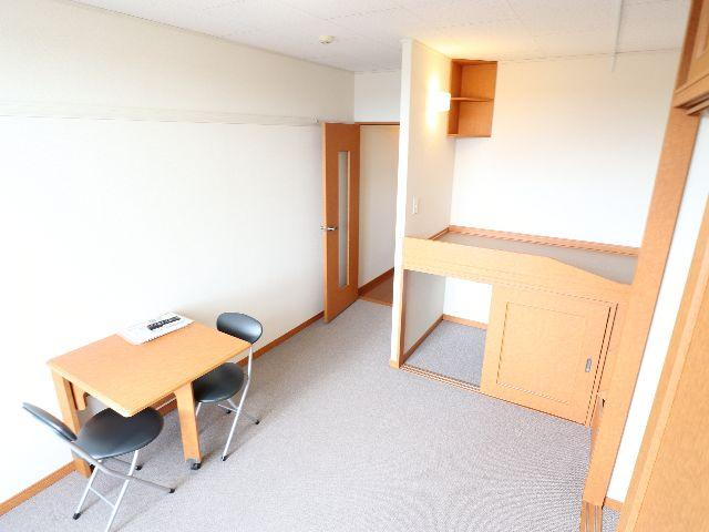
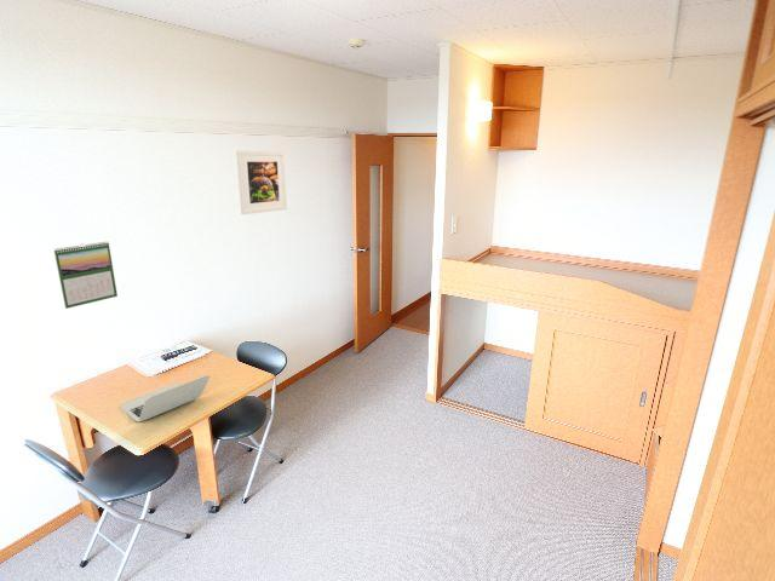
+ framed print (263, 182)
+ calendar (87, 272)
+ laptop (163, 390)
